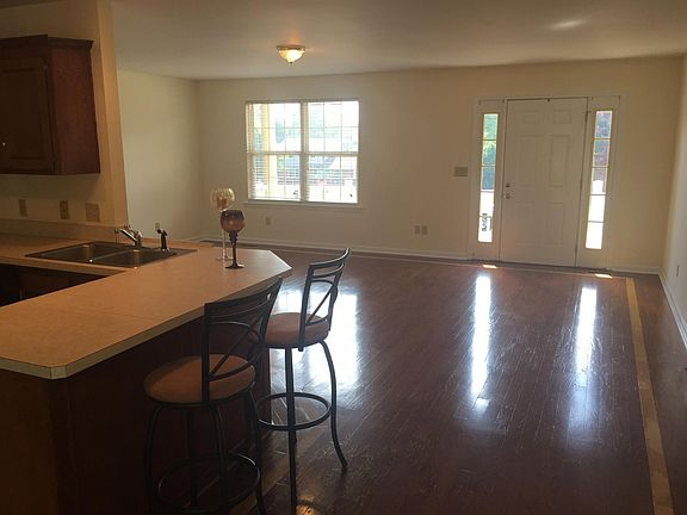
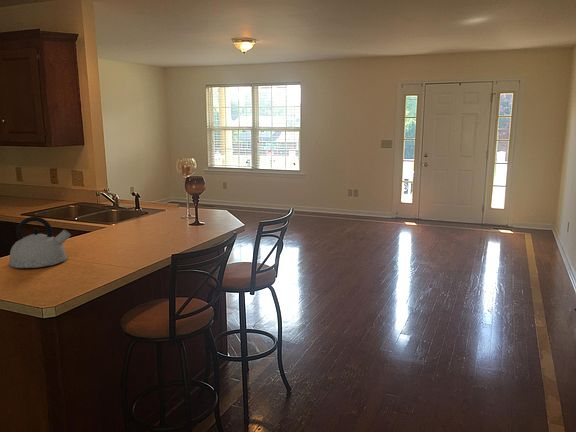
+ kettle (39, 239)
